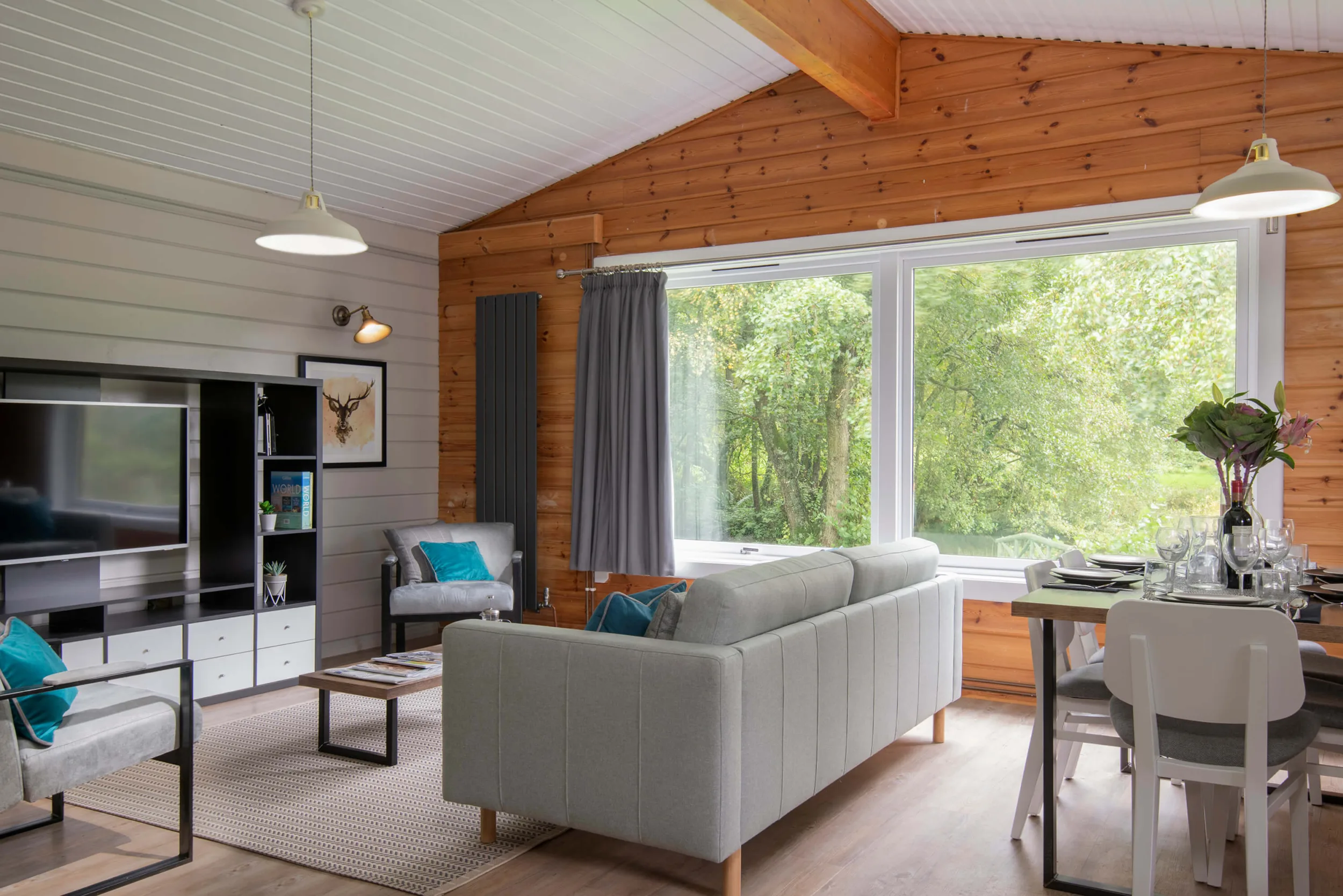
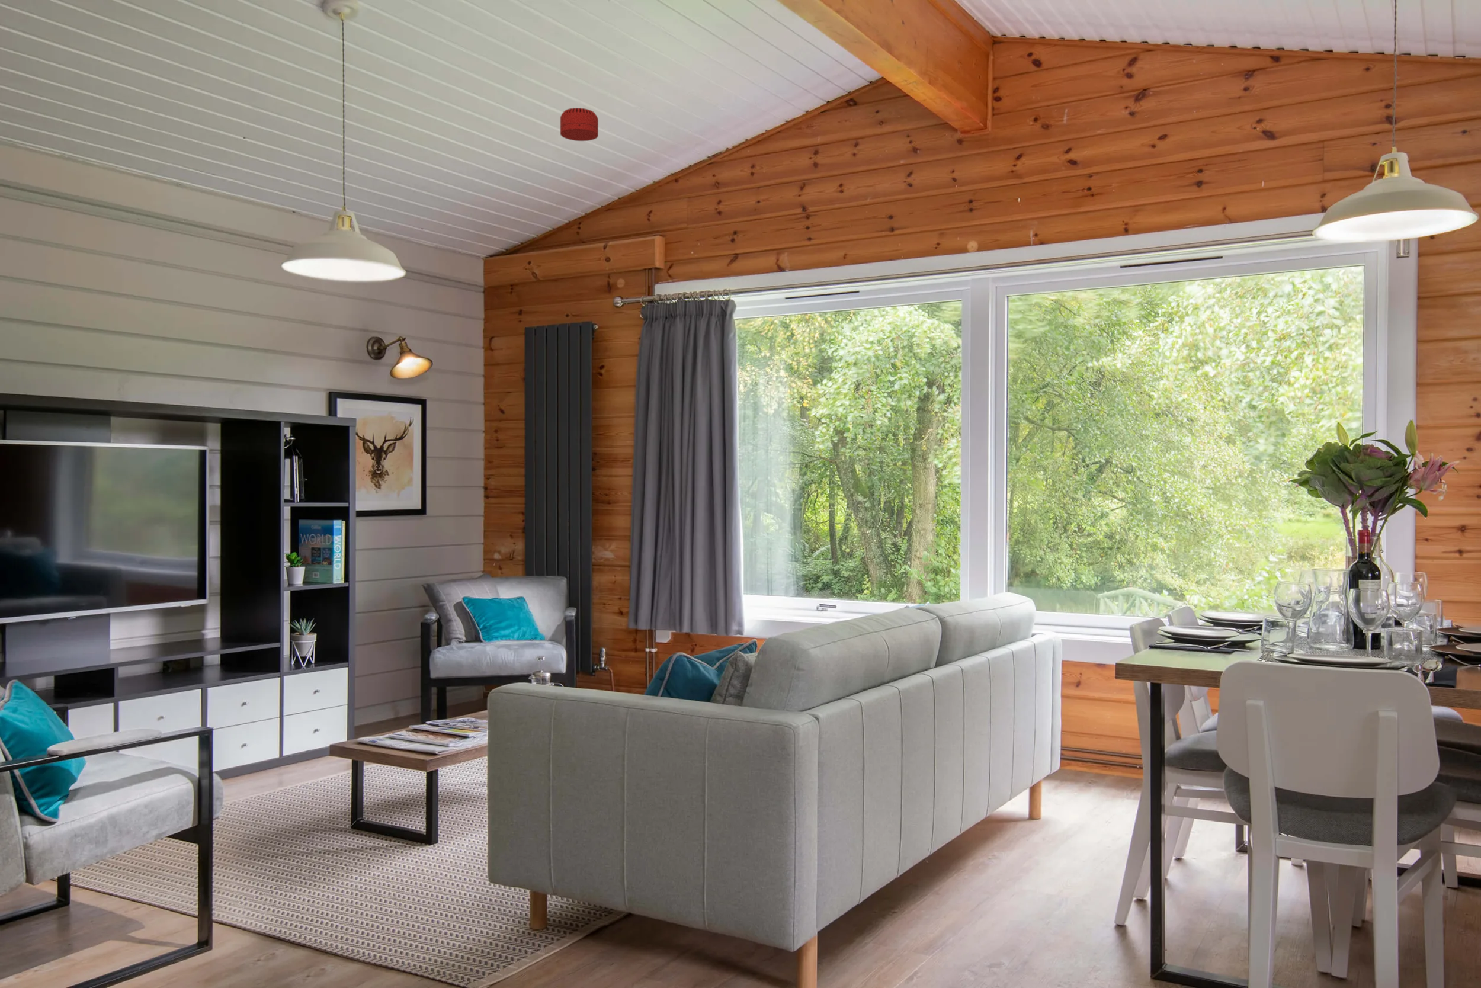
+ smoke detector (579, 124)
